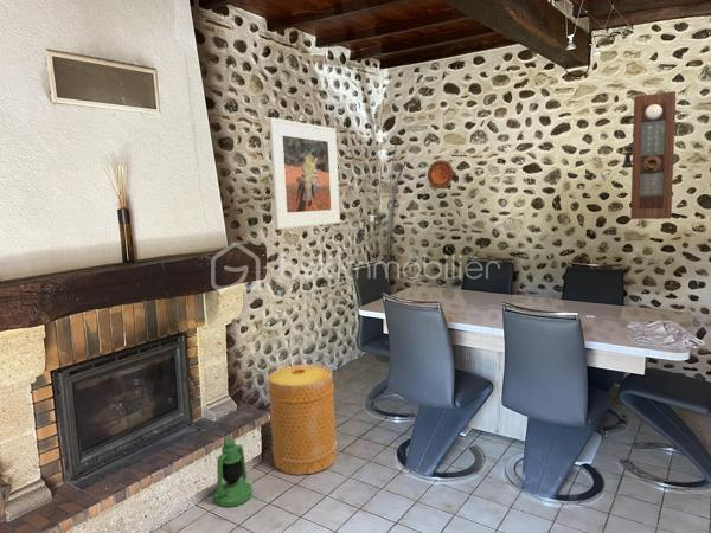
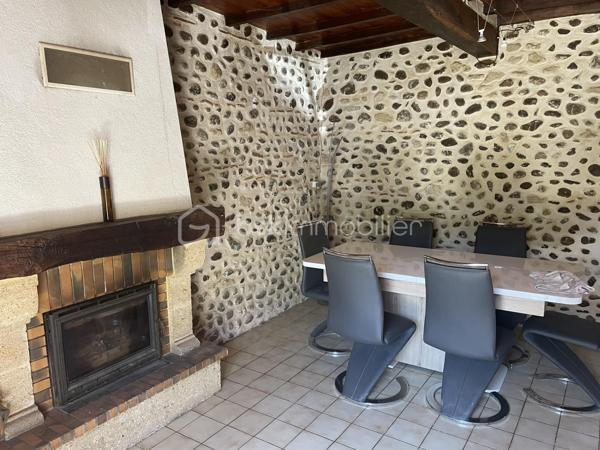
- basket (302, 416)
- pendulum clock (646, 158)
- decorative plate (440, 174)
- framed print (307, 175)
- lantern (231, 468)
